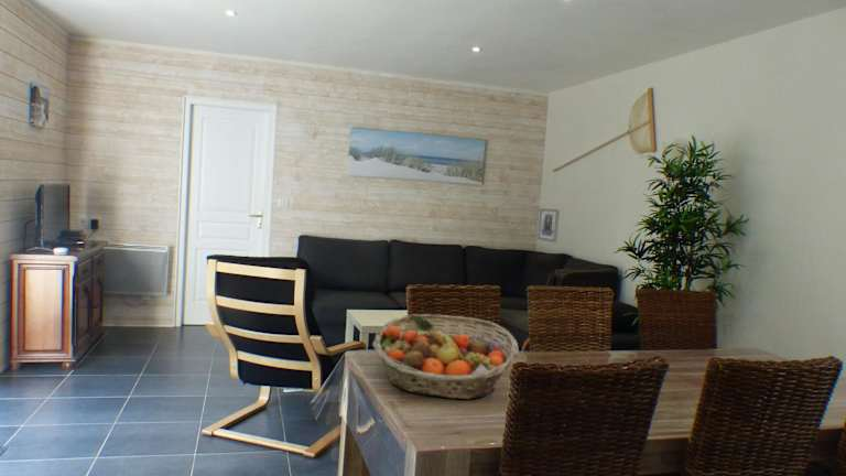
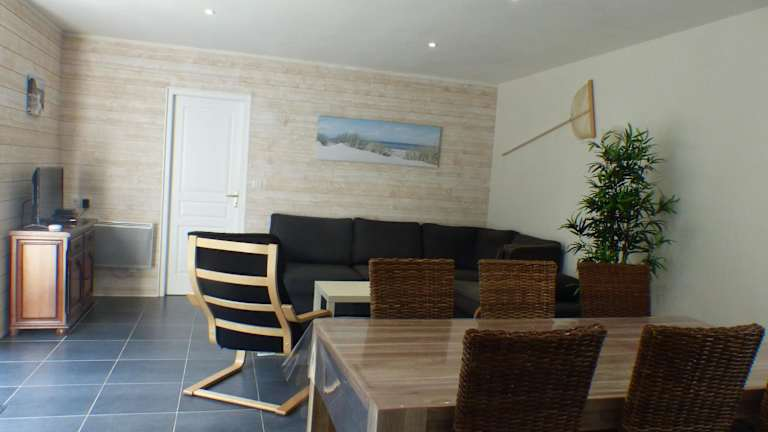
- fruit basket (444, 354)
- wall art (547, 225)
